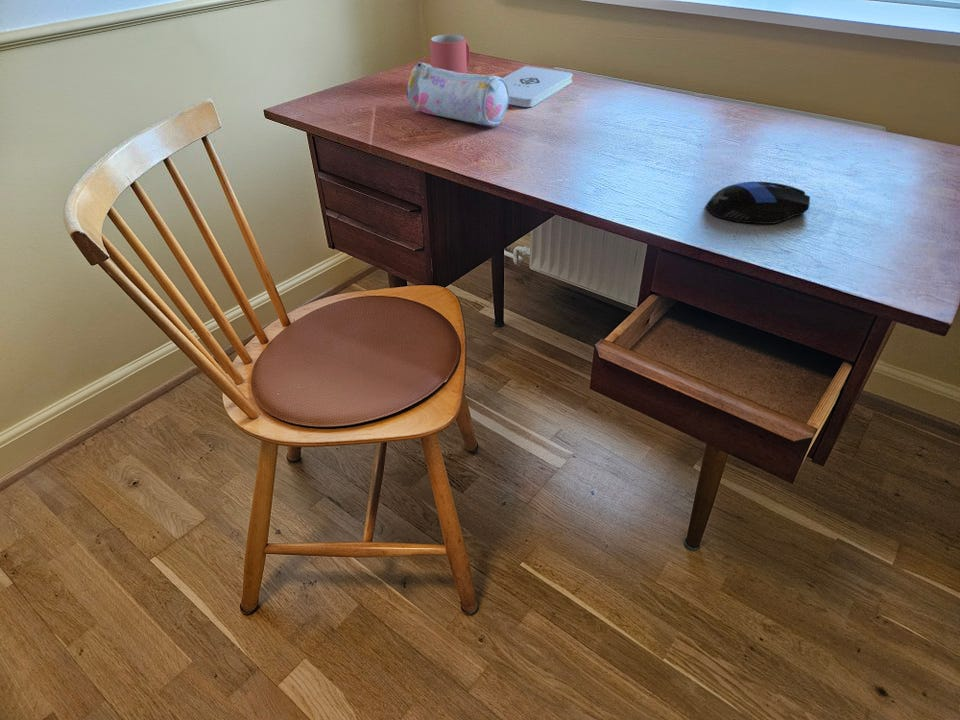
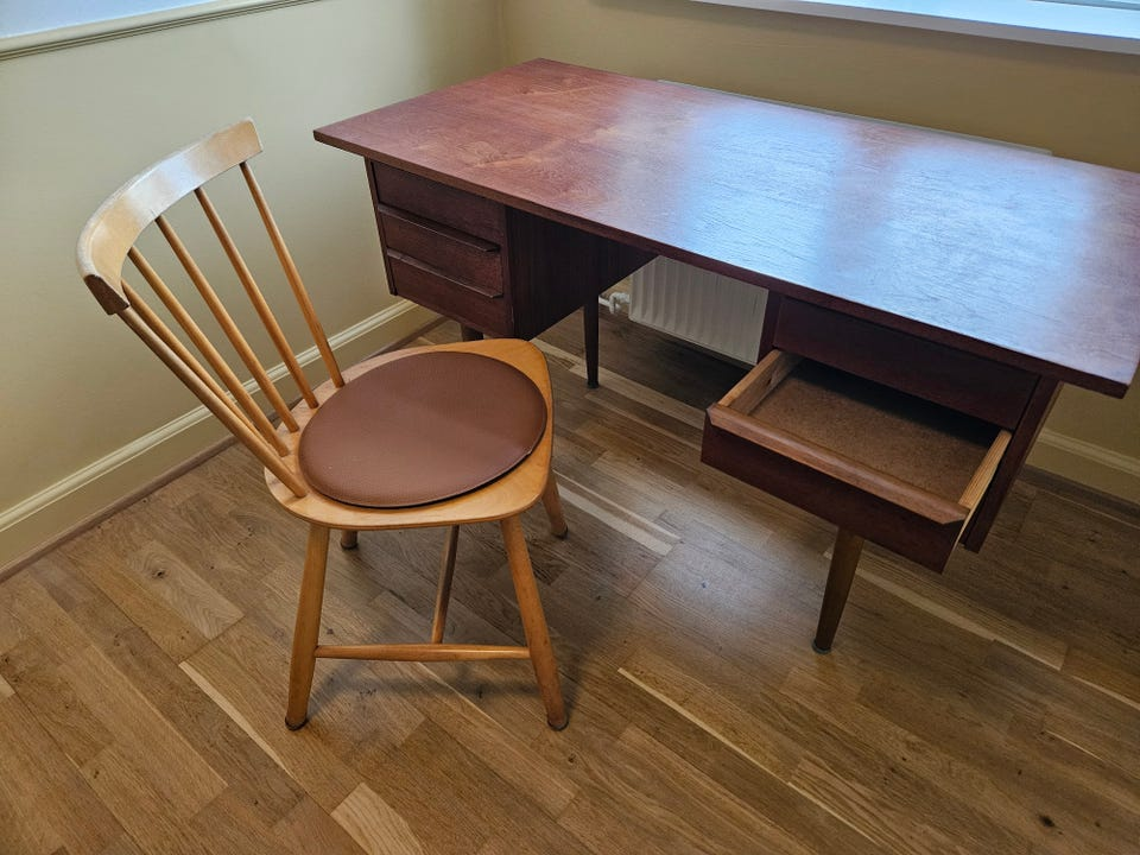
- notepad (527, 85)
- computer mouse (760, 196)
- pencil case (457, 93)
- mug (453, 61)
